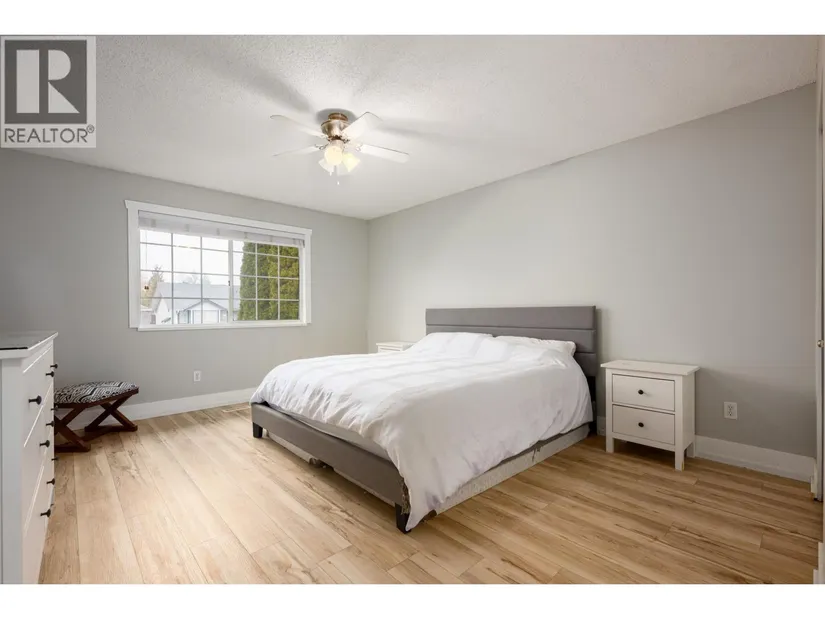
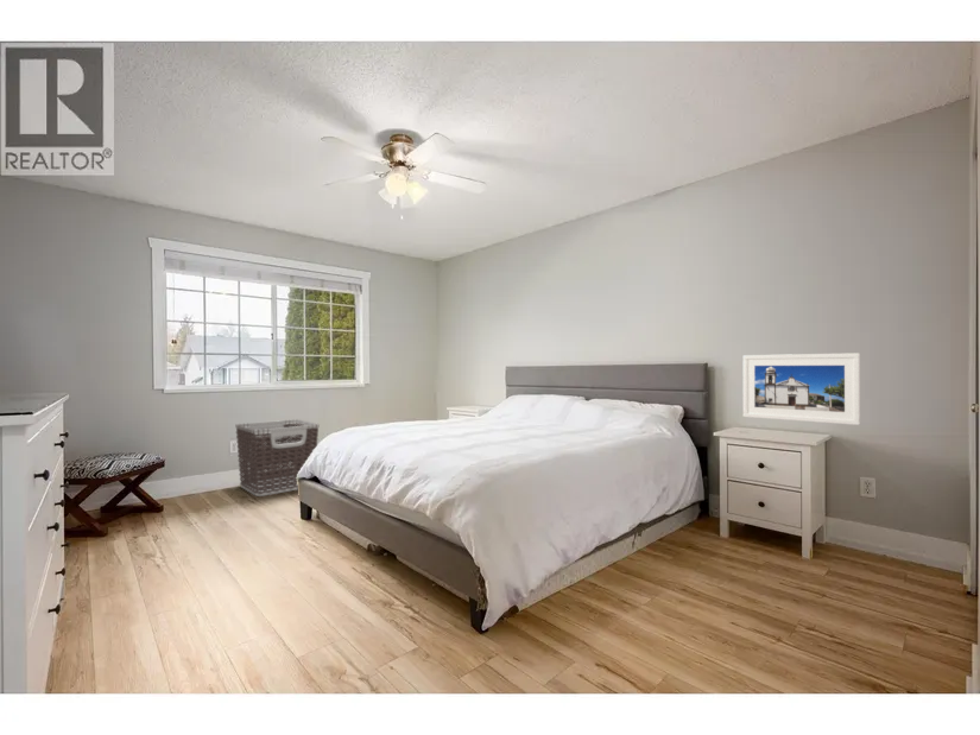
+ clothes hamper (277, 455)
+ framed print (797, 387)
